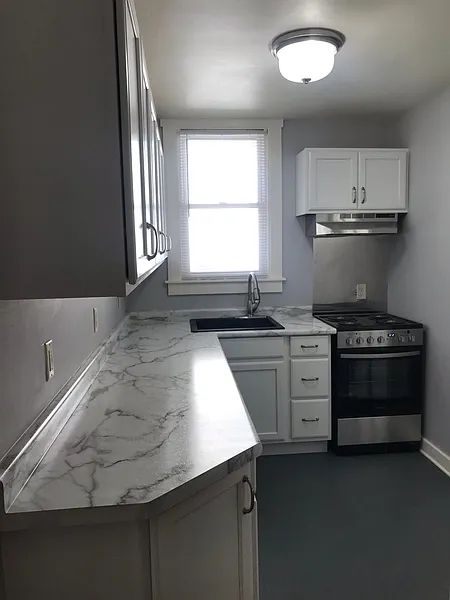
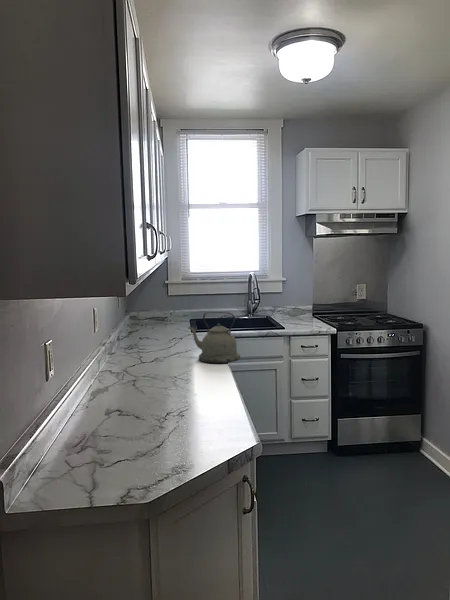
+ kettle (216, 335)
